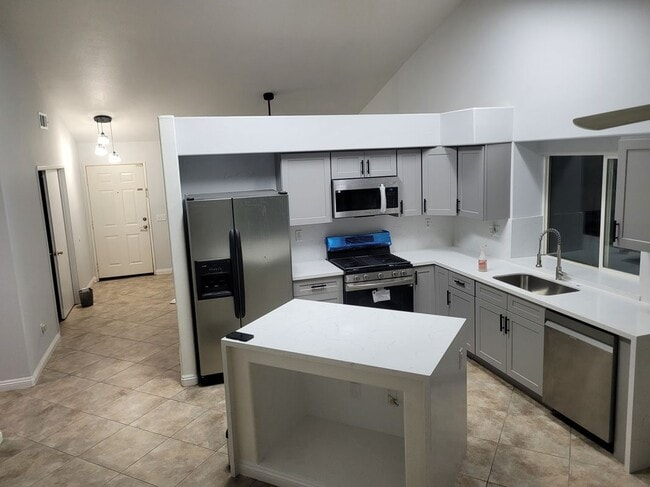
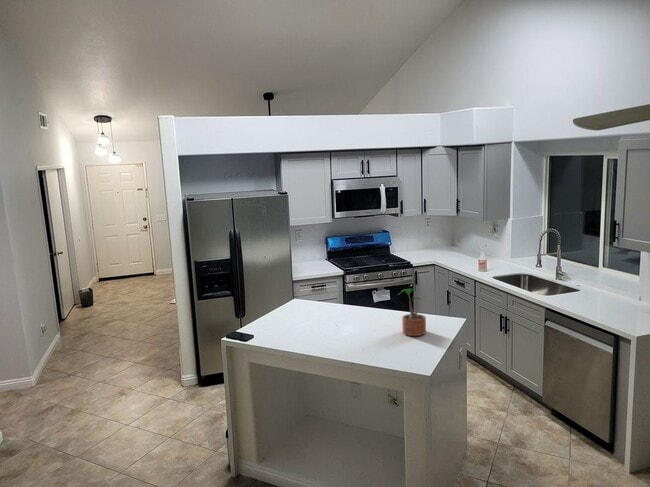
+ potted plant (410, 310)
